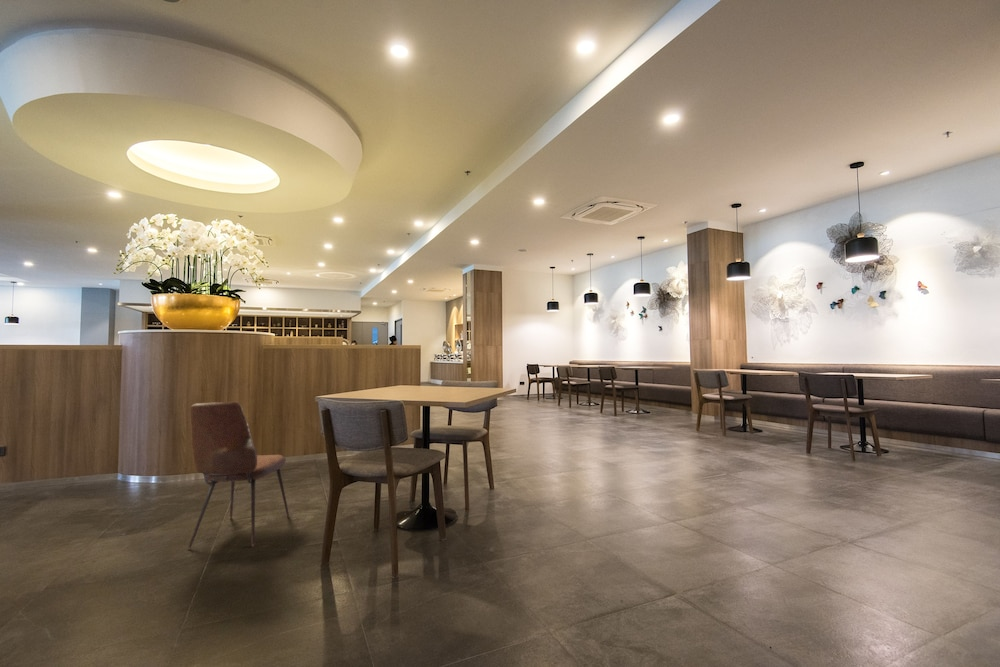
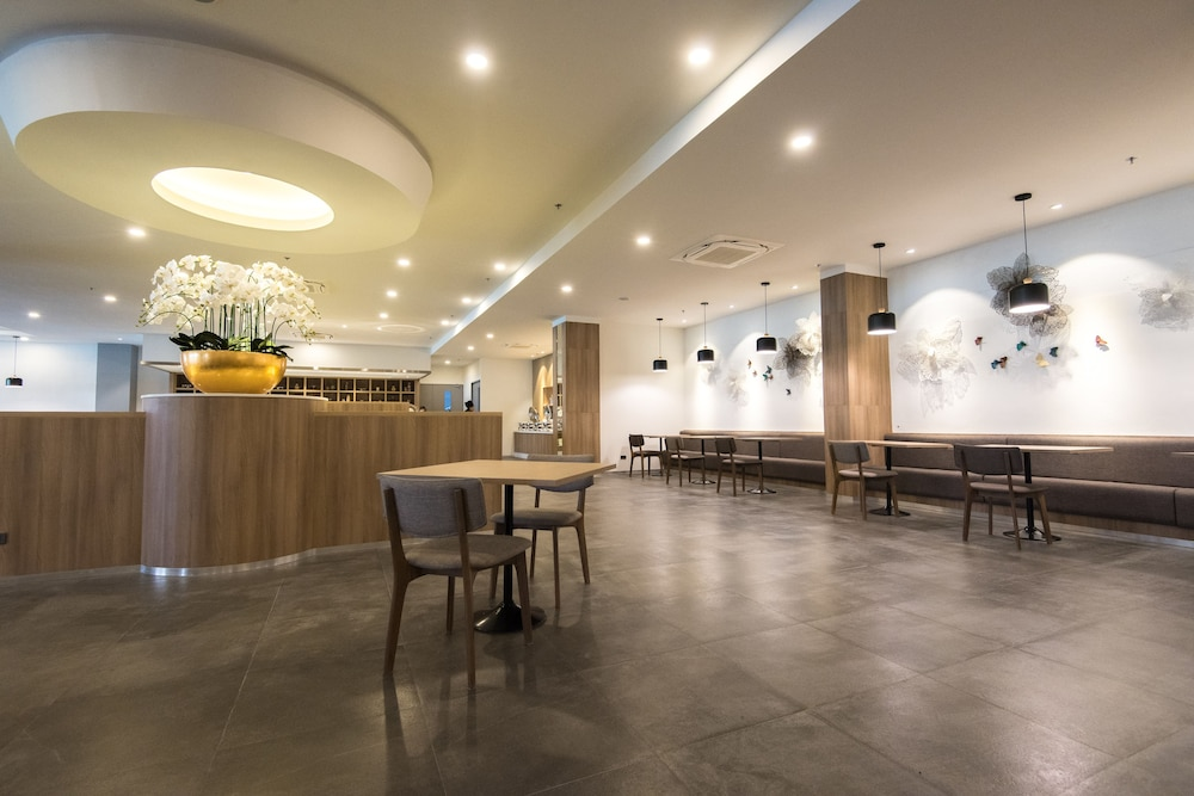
- dining chair (238, 465)
